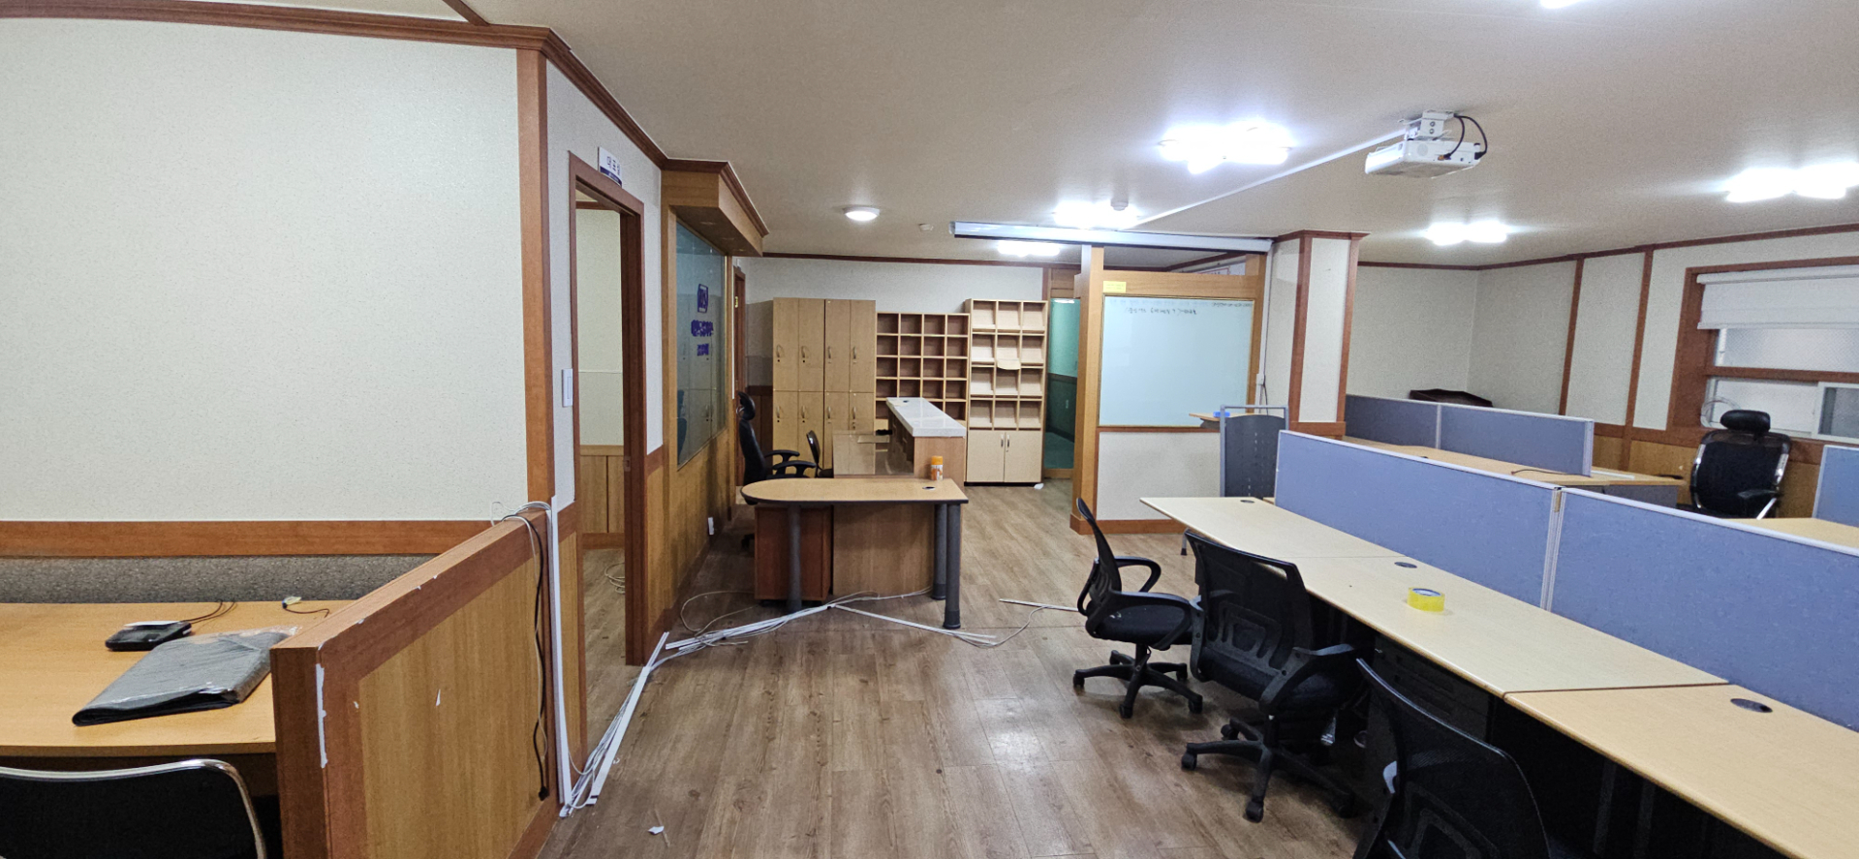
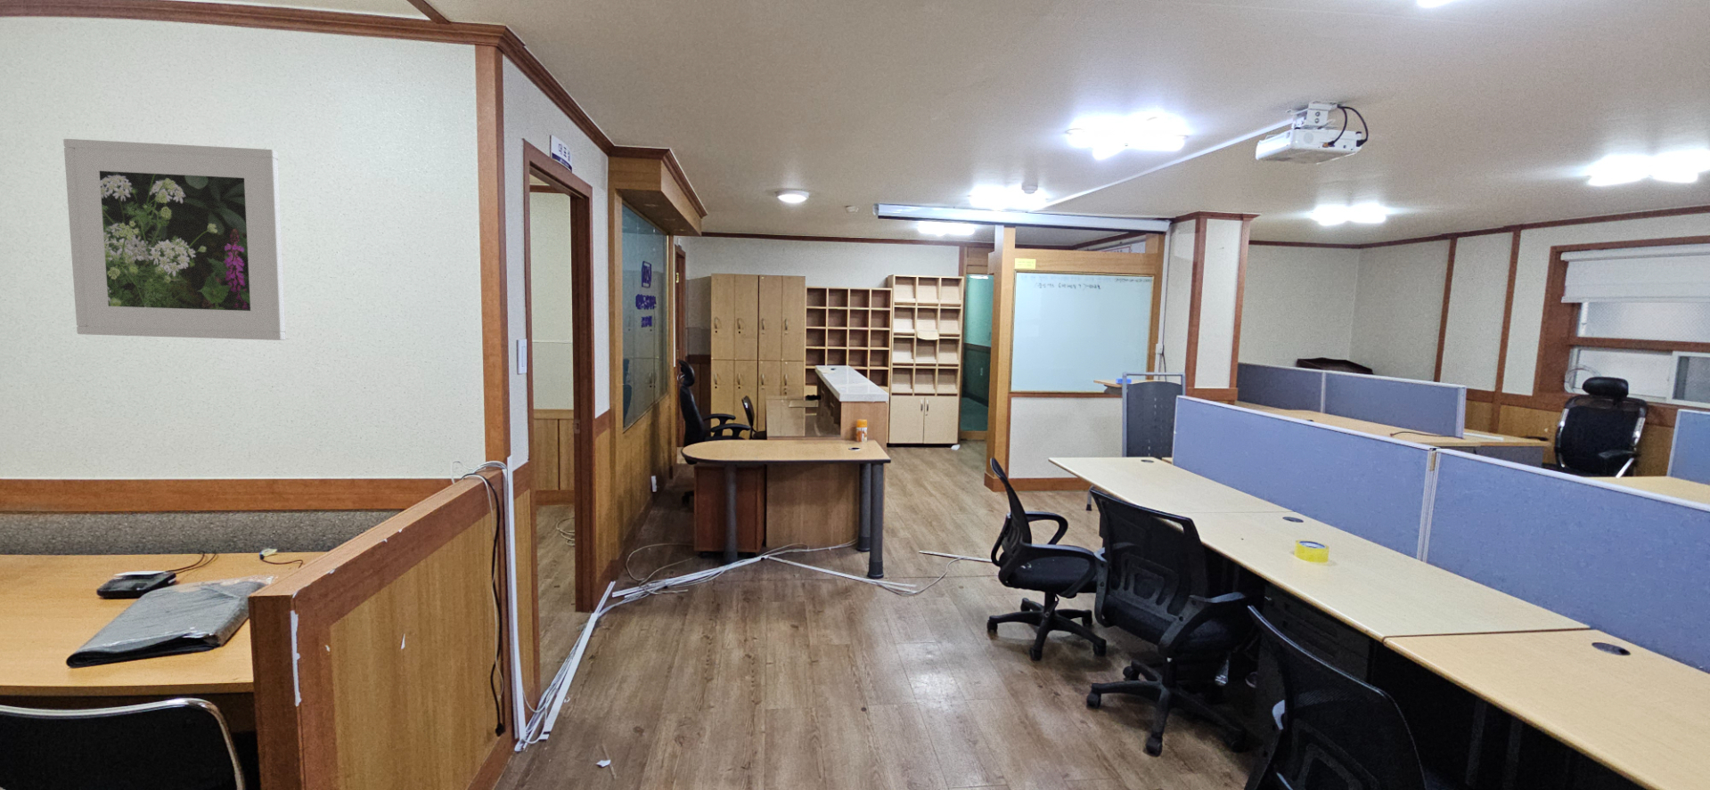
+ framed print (178, 242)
